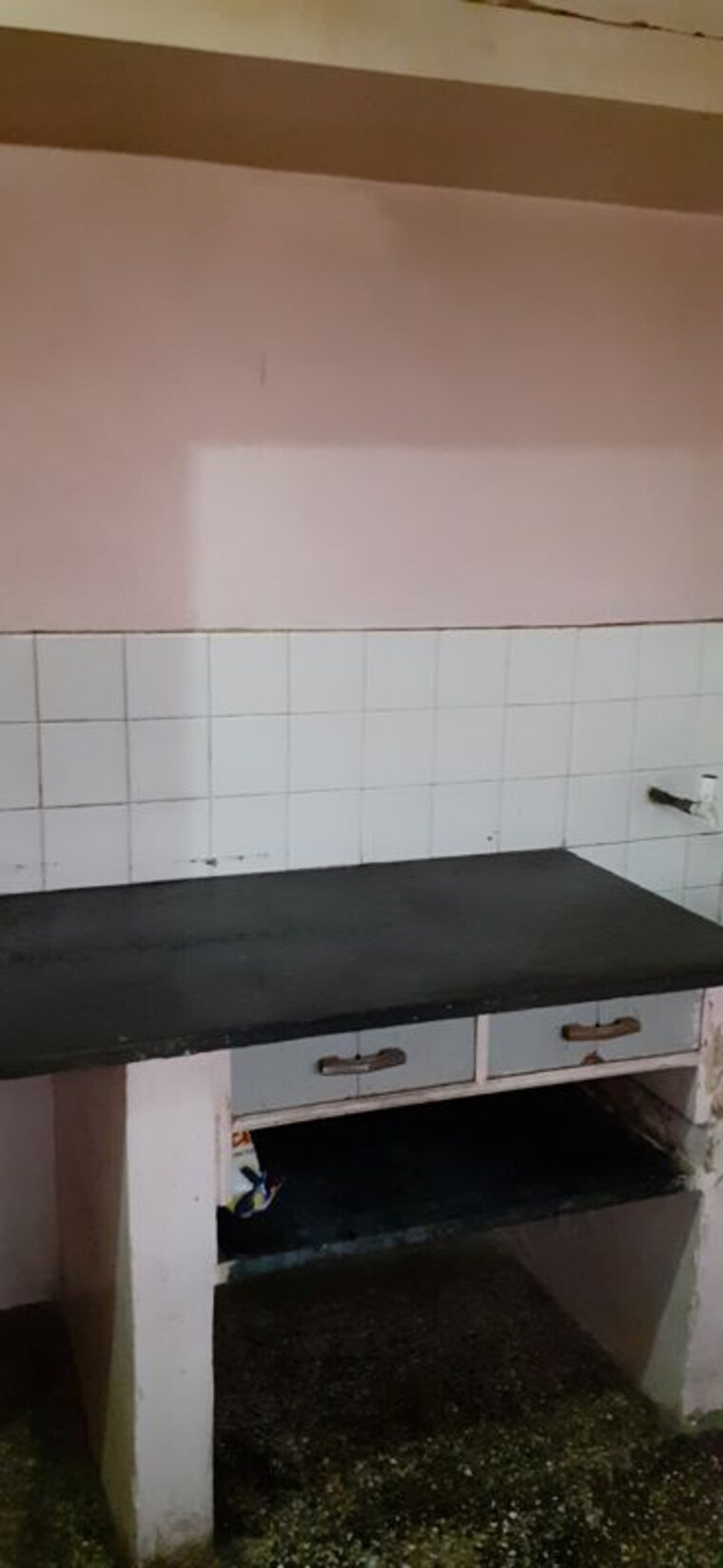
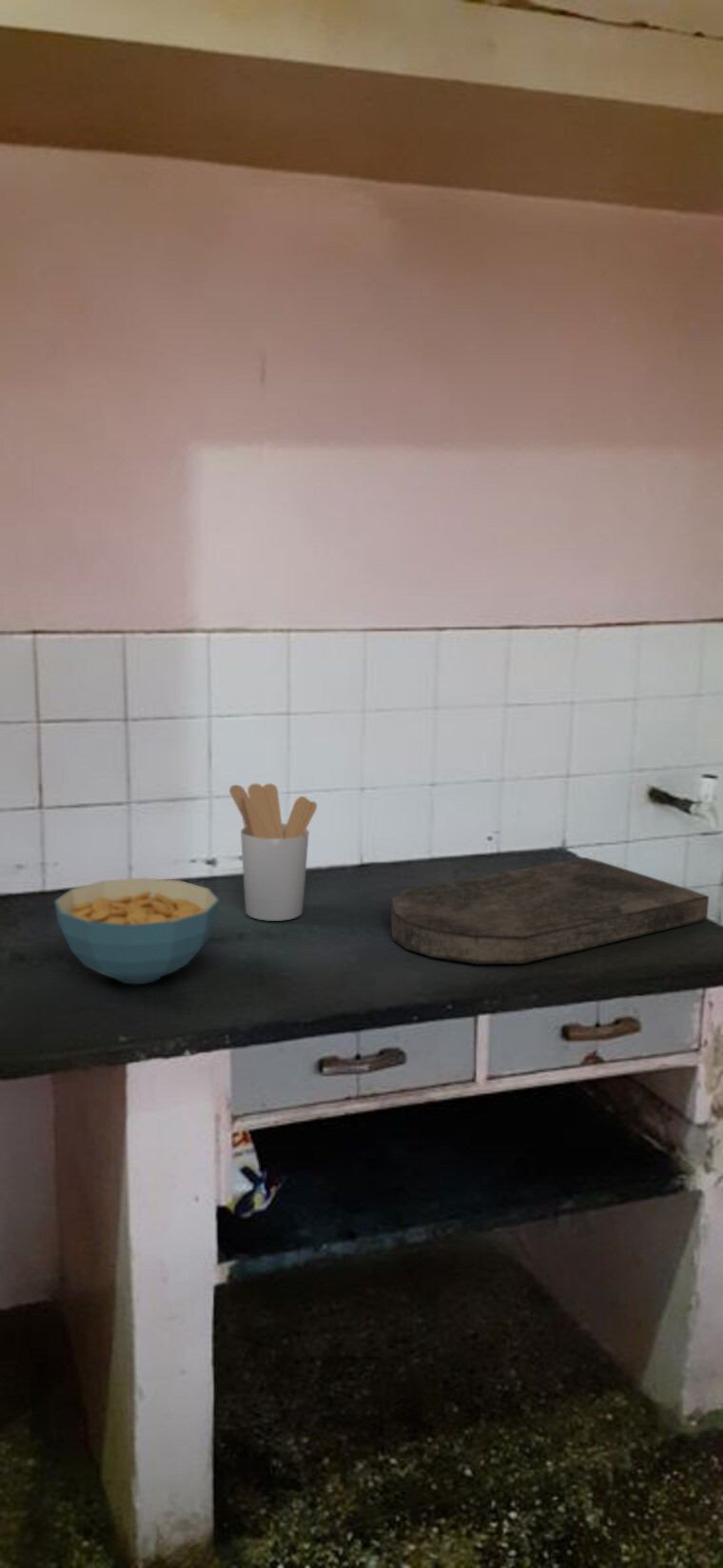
+ utensil holder (267, 847)
+ cereal bowl (137, 937)
+ cutting board (533, 909)
